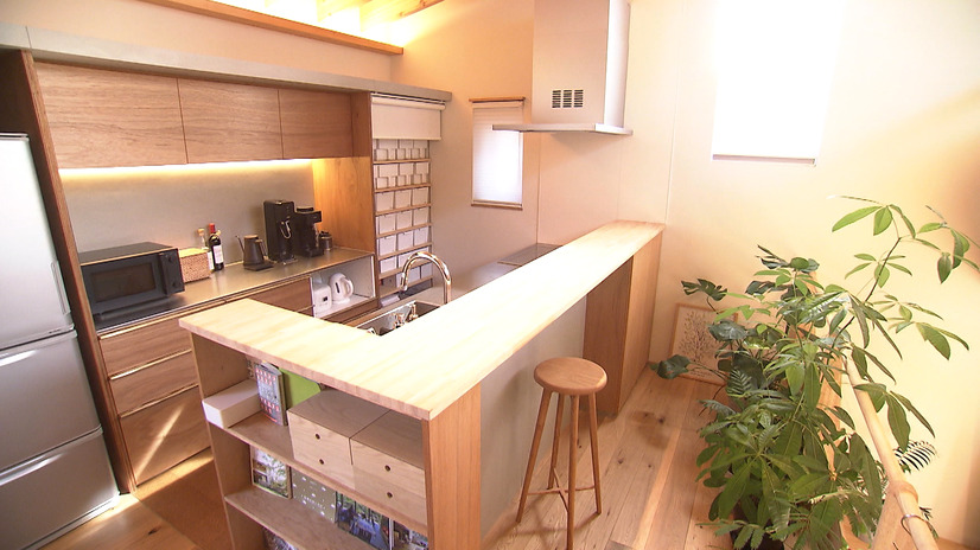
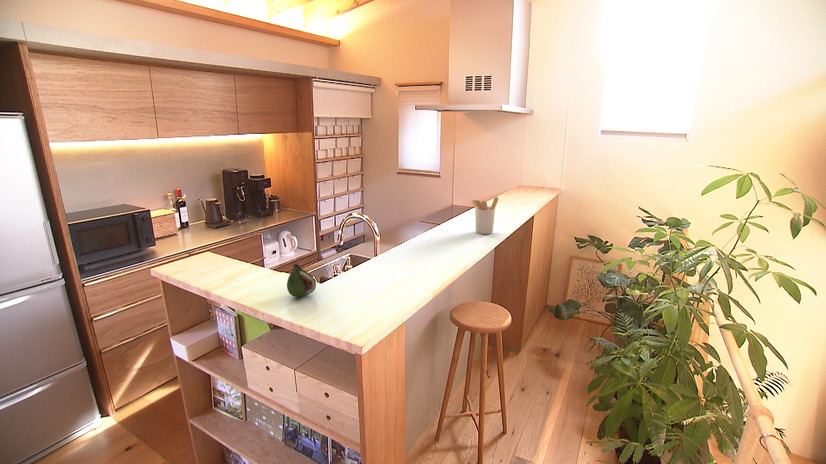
+ fruit (301, 280)
+ utensil holder (483, 215)
